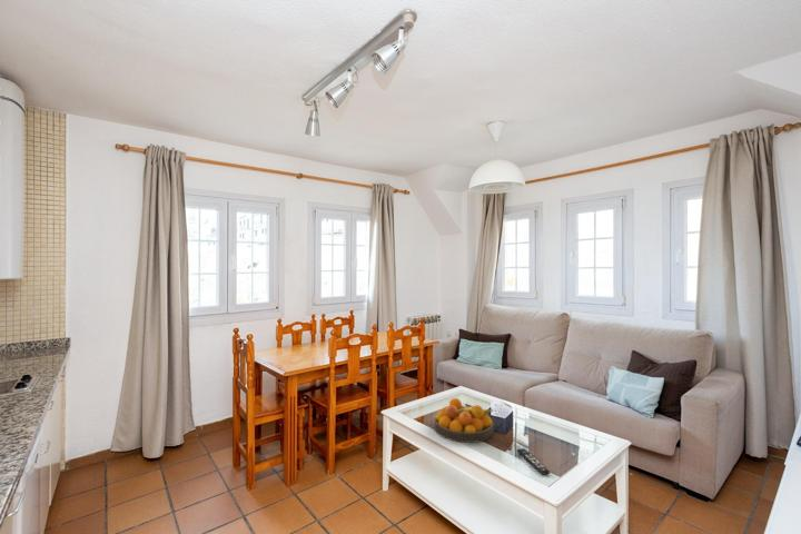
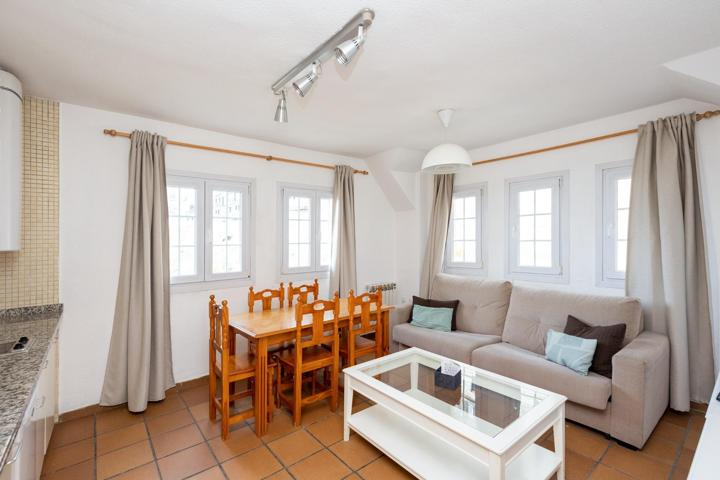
- fruit bowl (463, 416)
- remote control (532, 461)
